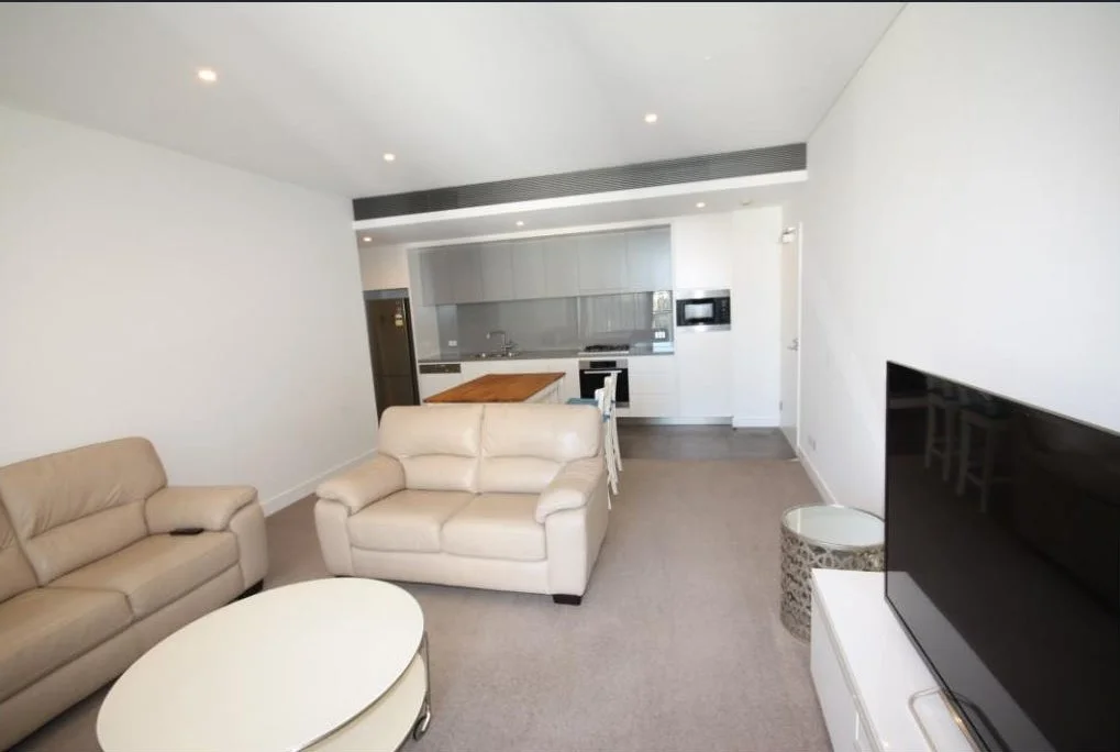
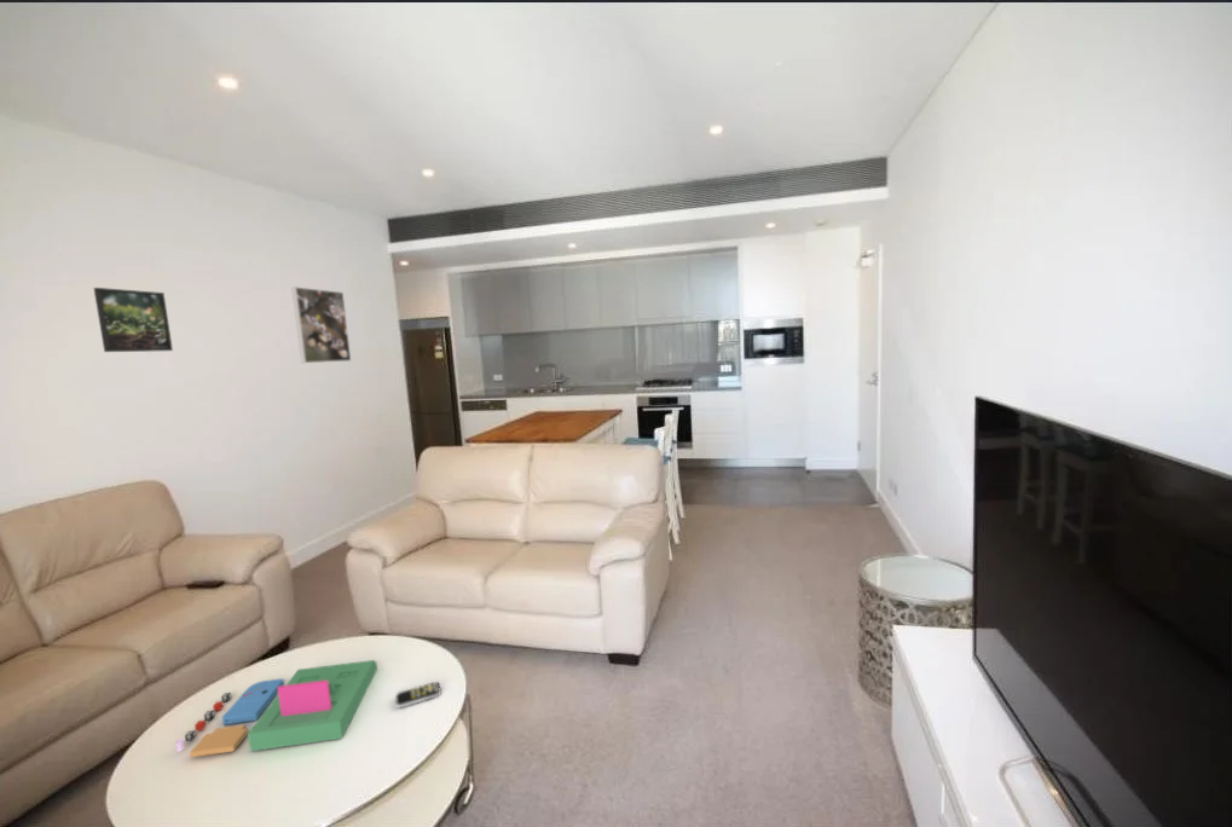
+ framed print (135, 320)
+ board game (280, 692)
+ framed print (323, 325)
+ remote control (418, 694)
